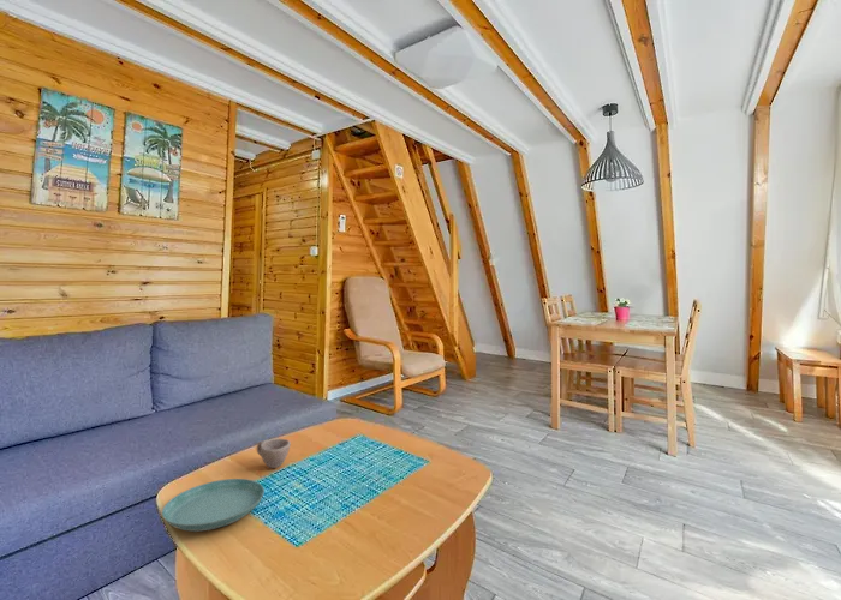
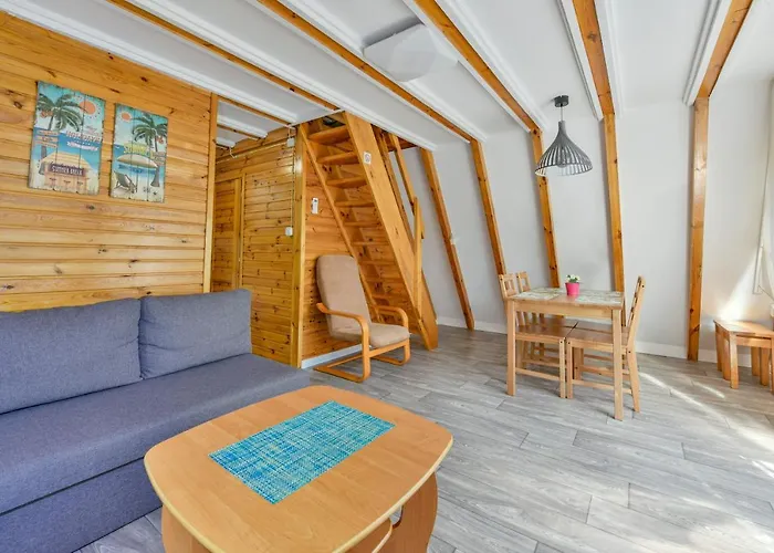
- saucer (215, 504)
- cup (270, 454)
